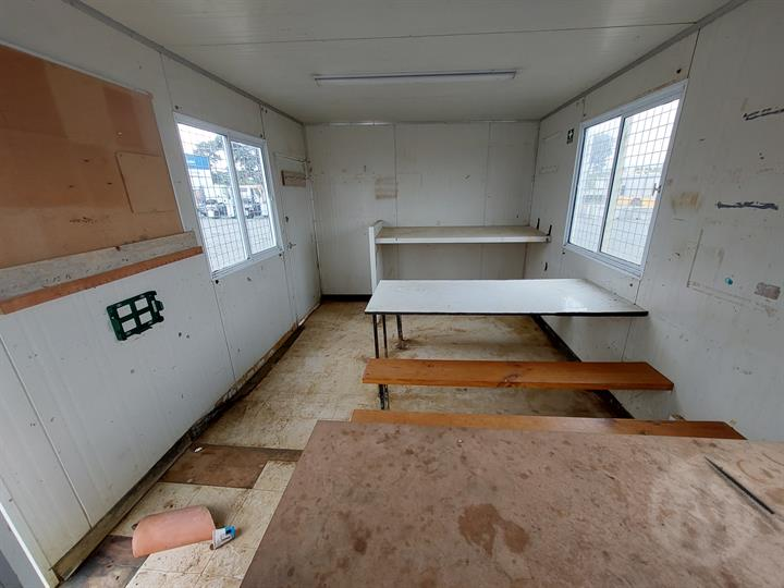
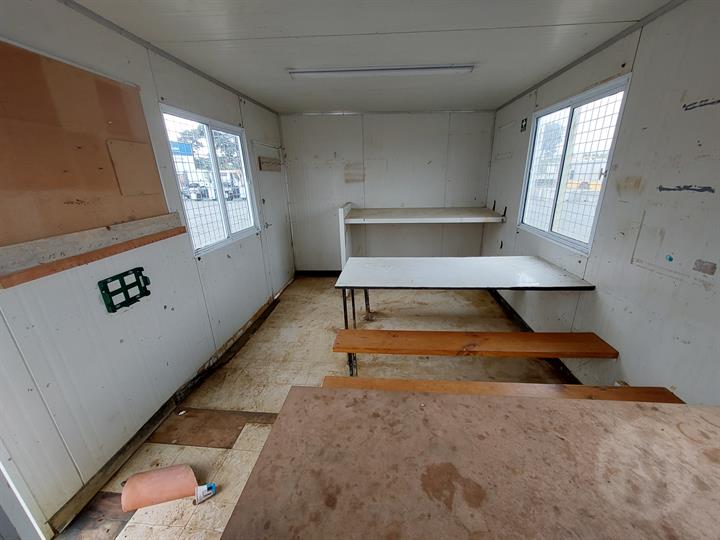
- pen (734, 480)
